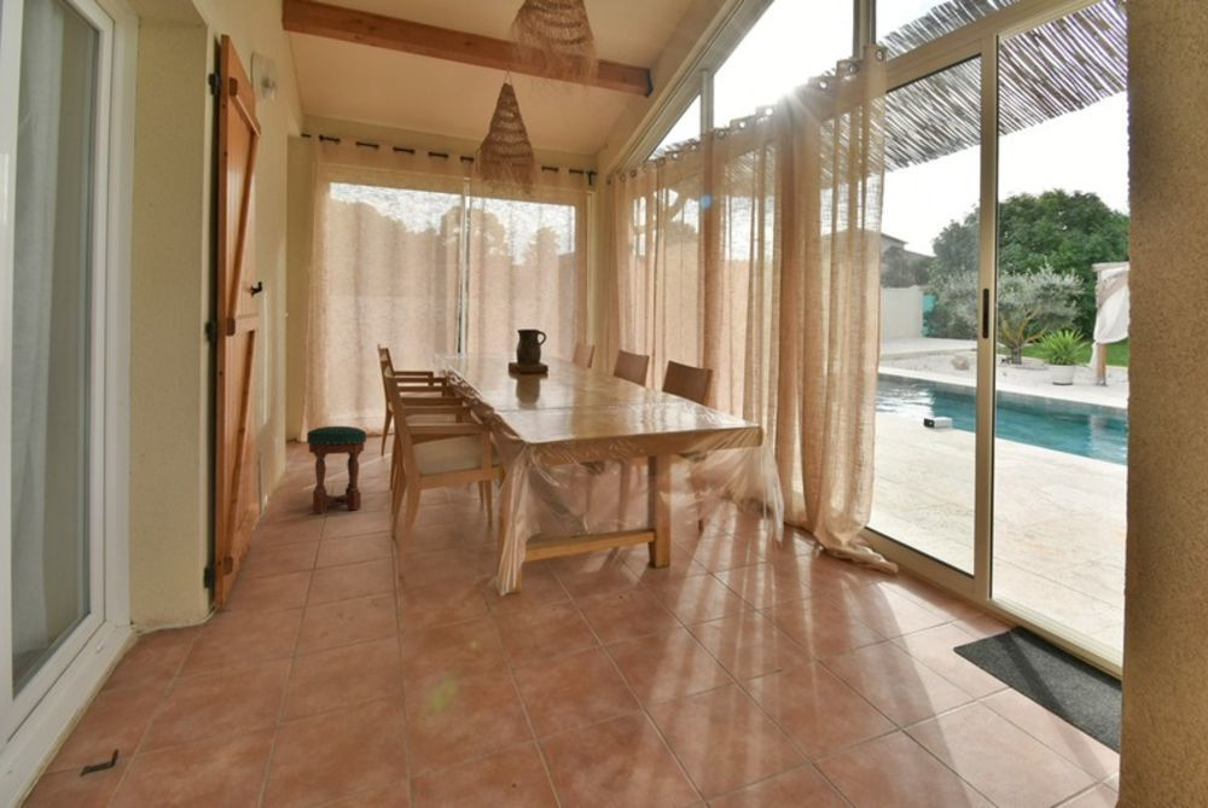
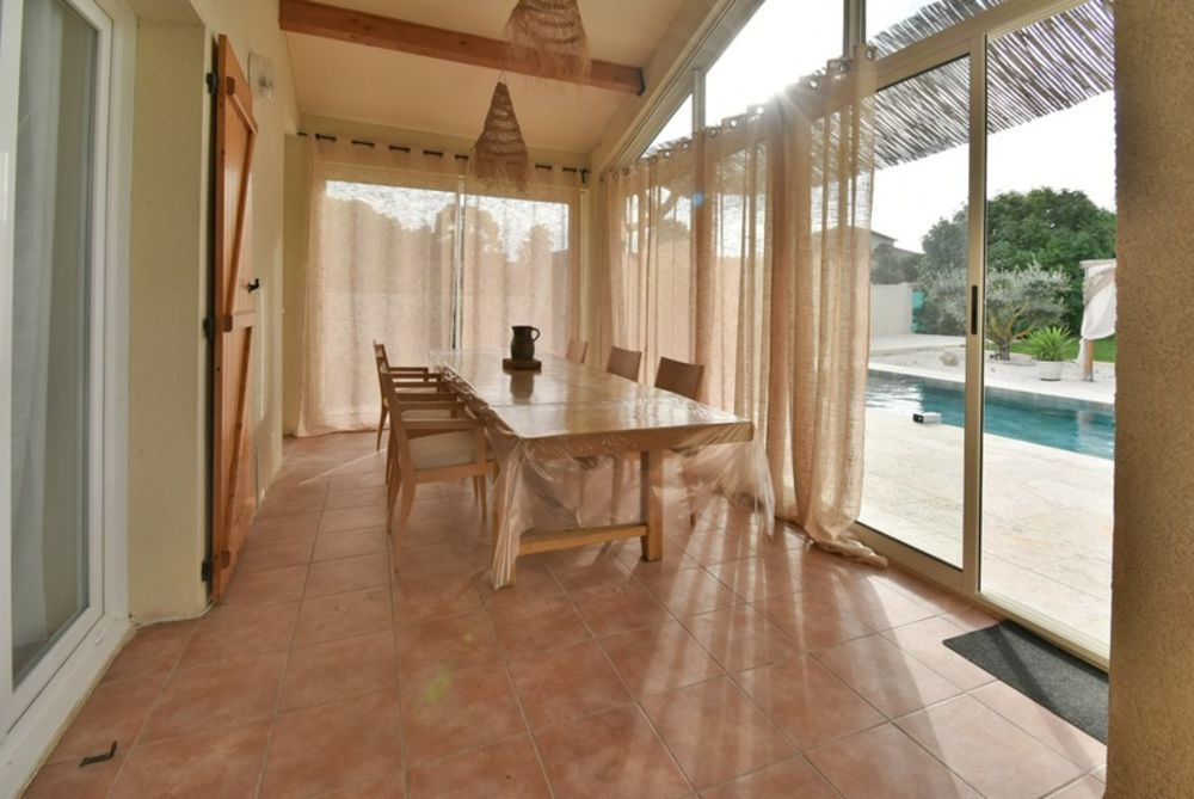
- stool (325, 466)
